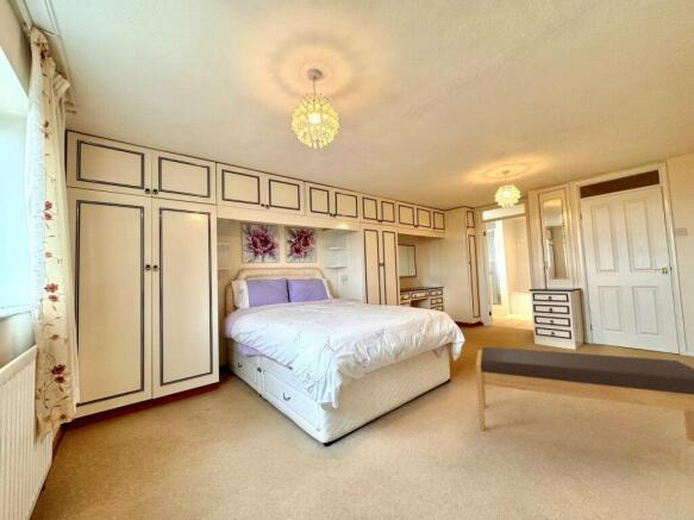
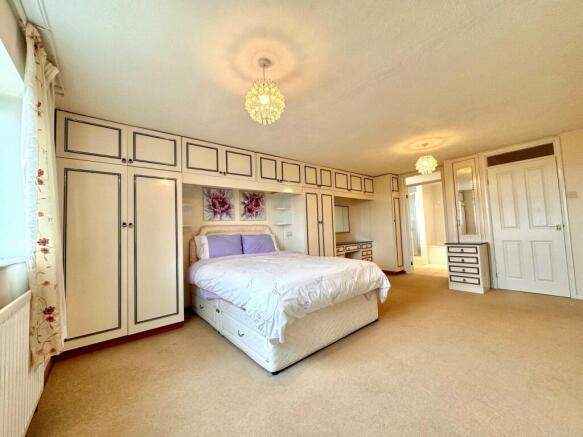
- bench (579, 396)
